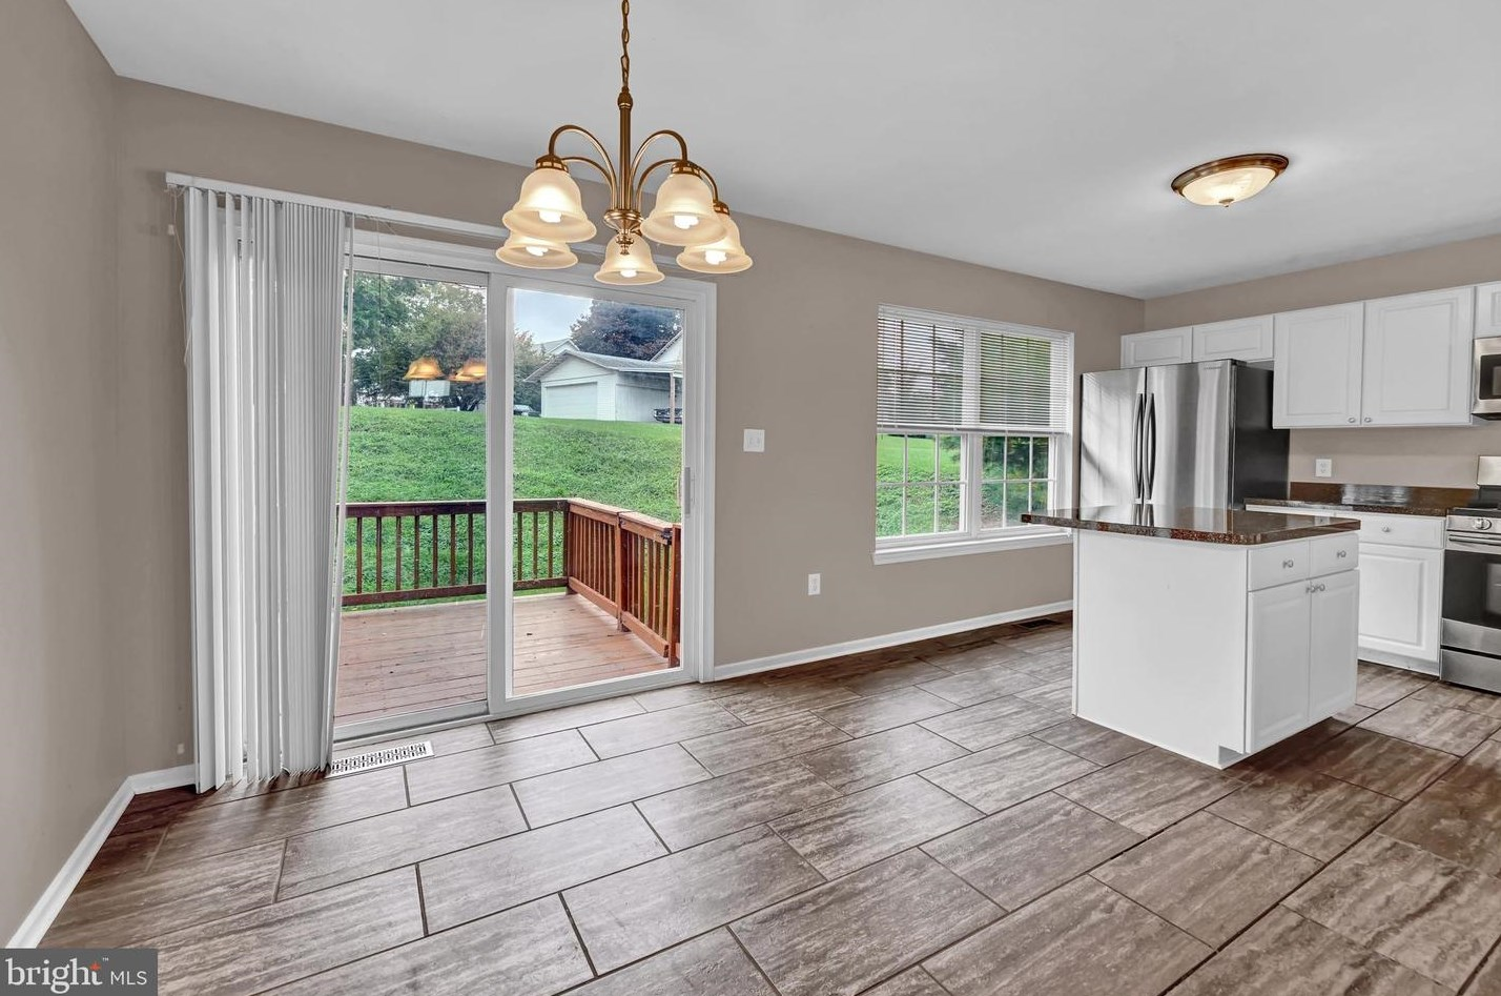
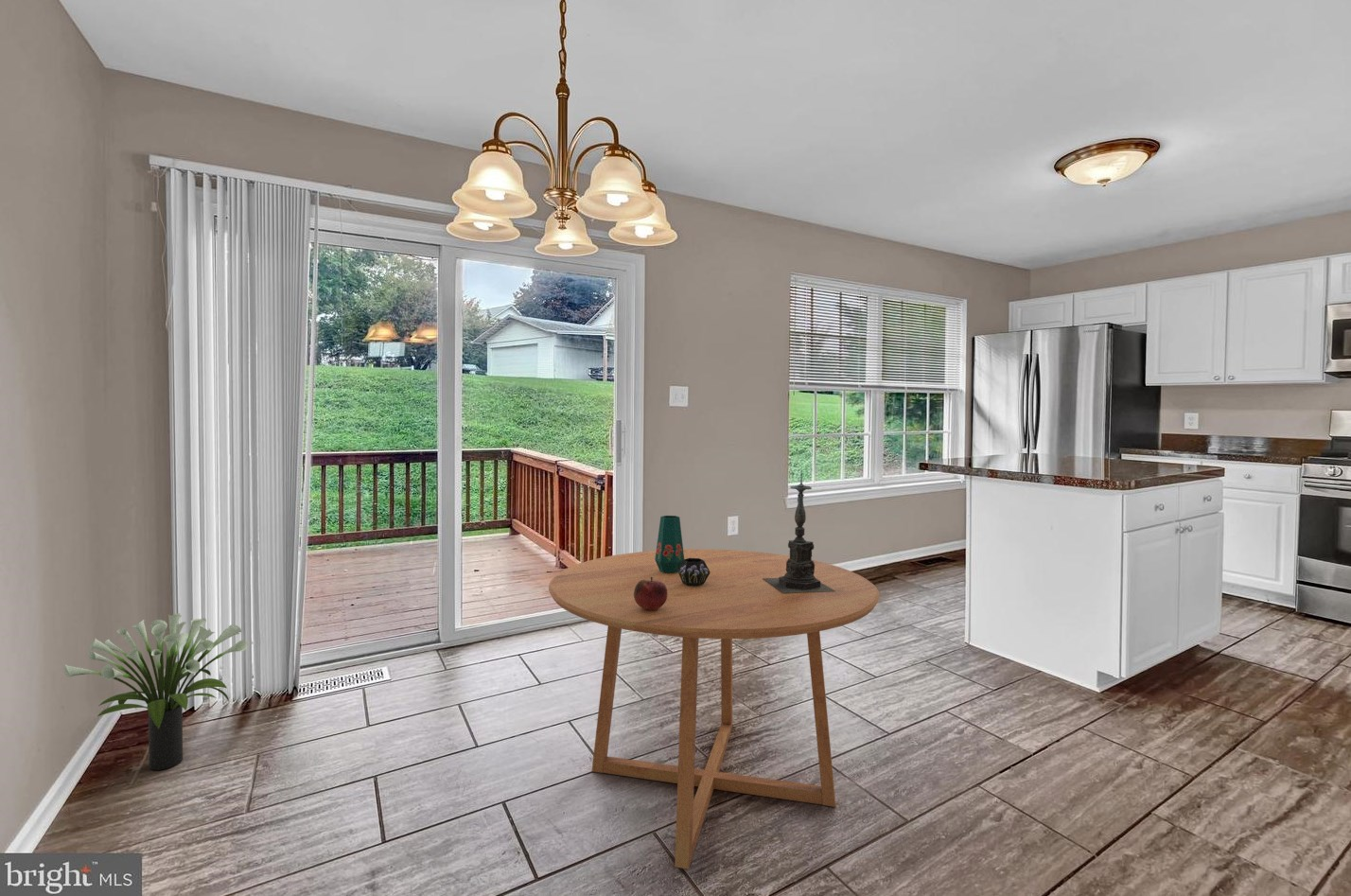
+ potted plant (165, 687)
+ vase (681, 548)
+ fruit (650, 592)
+ dining table (721, 682)
+ candle holder (798, 526)
